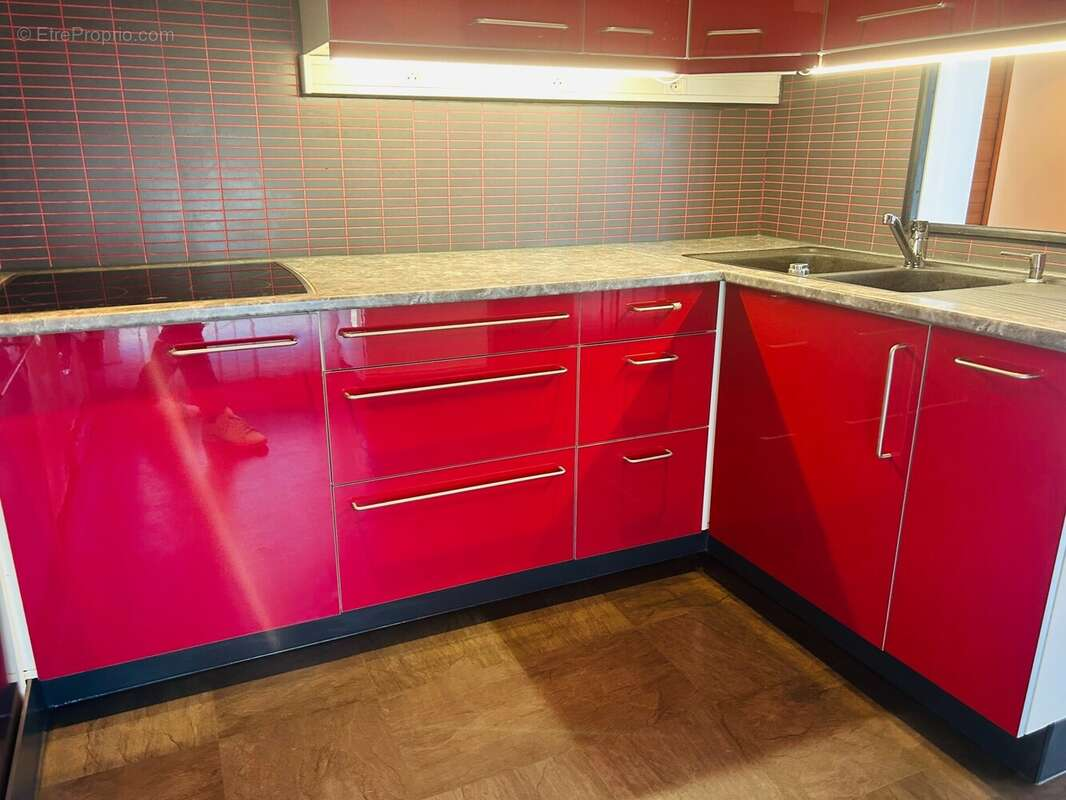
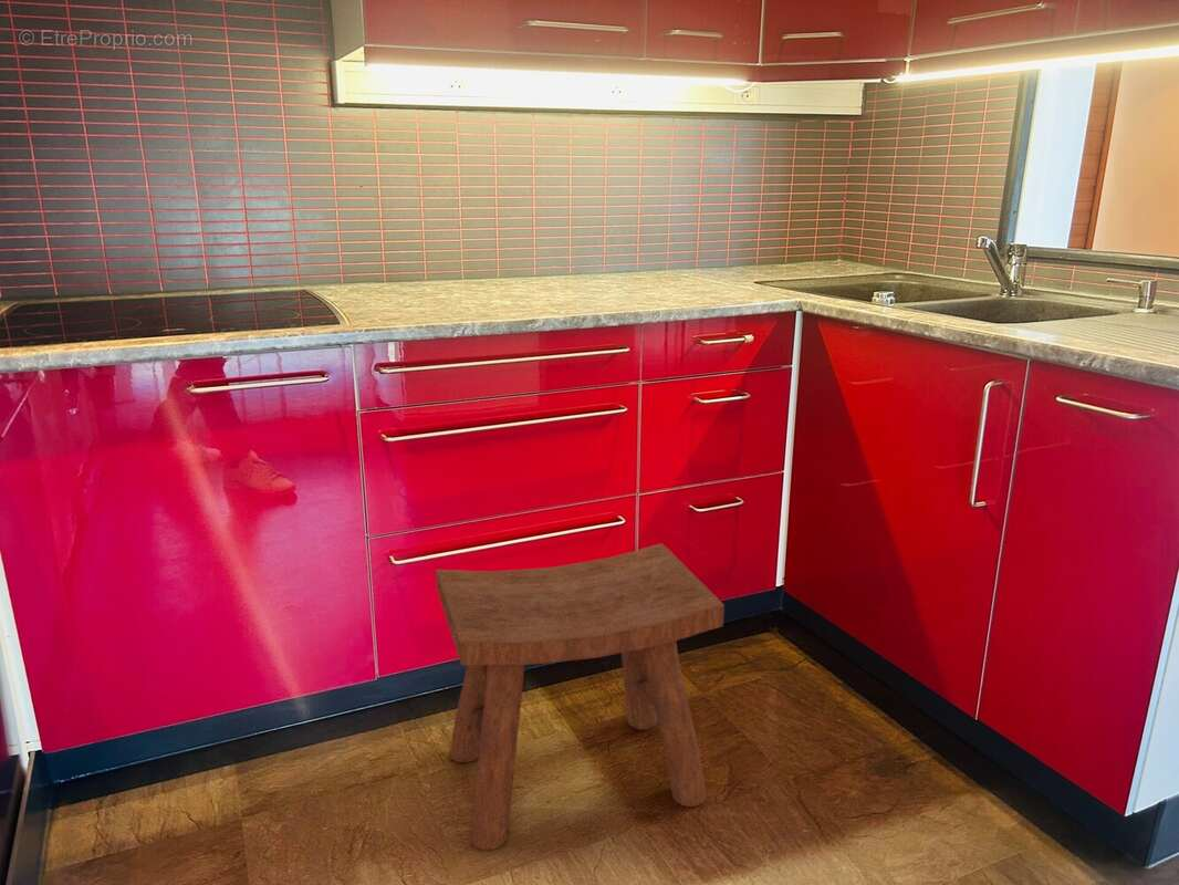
+ stool (573, 659)
